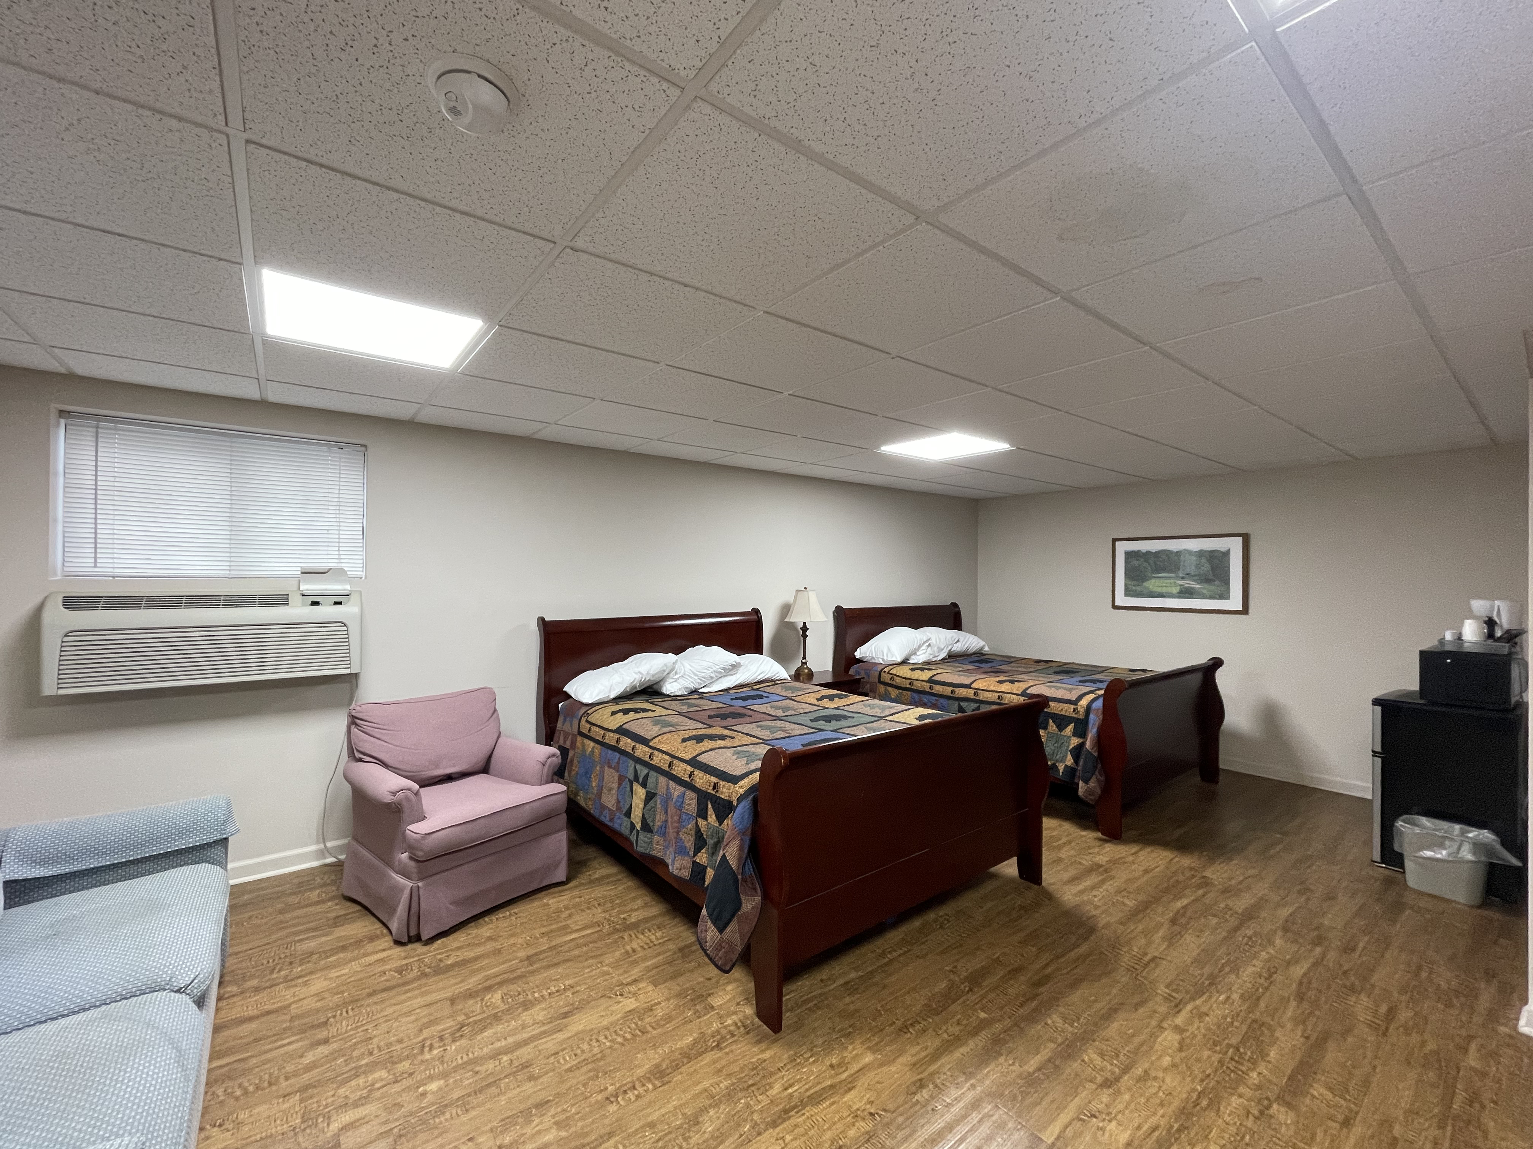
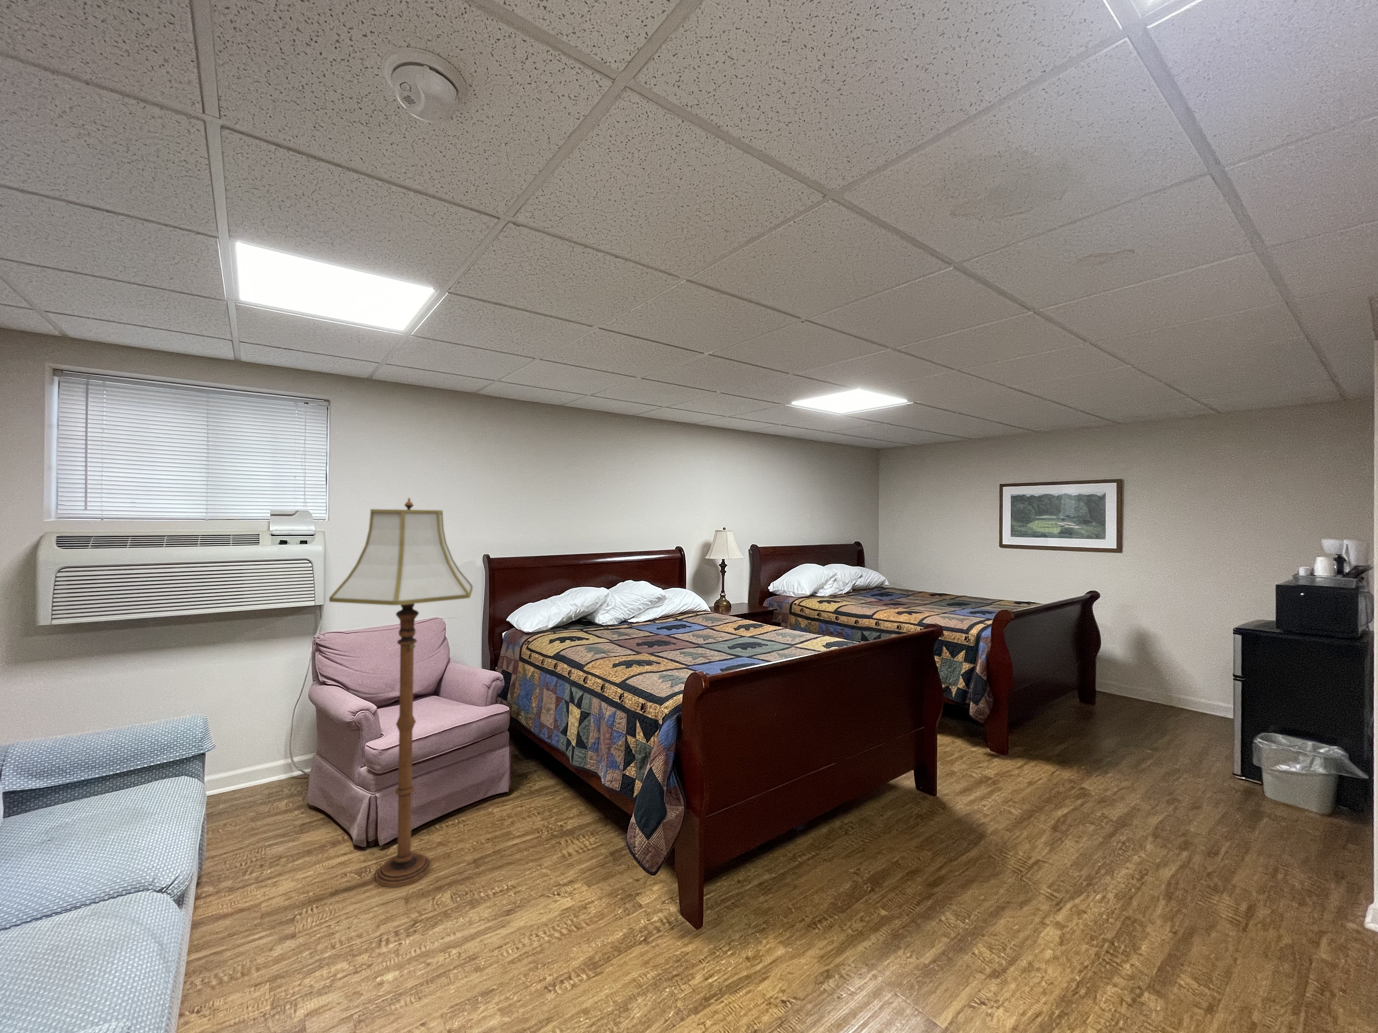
+ floor lamp (406, 685)
